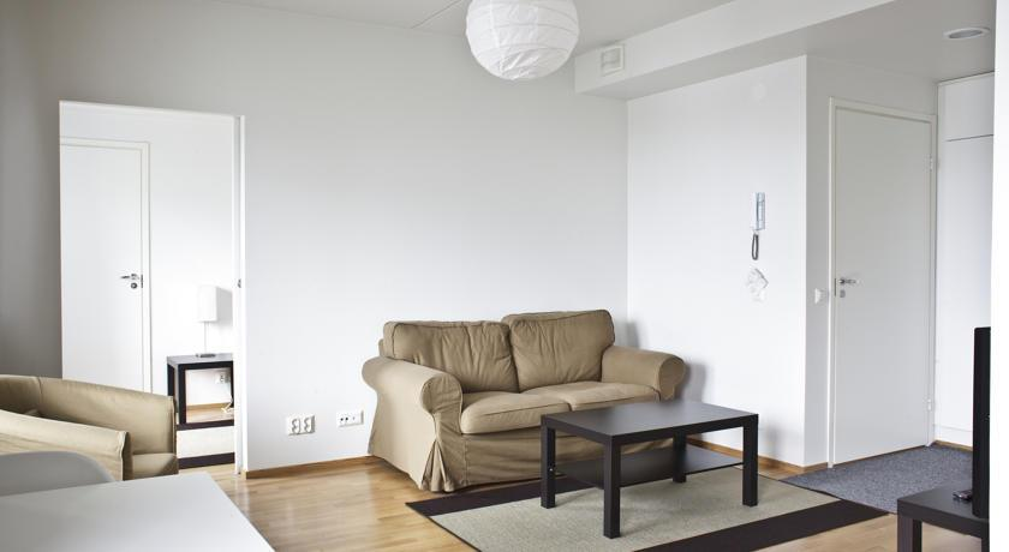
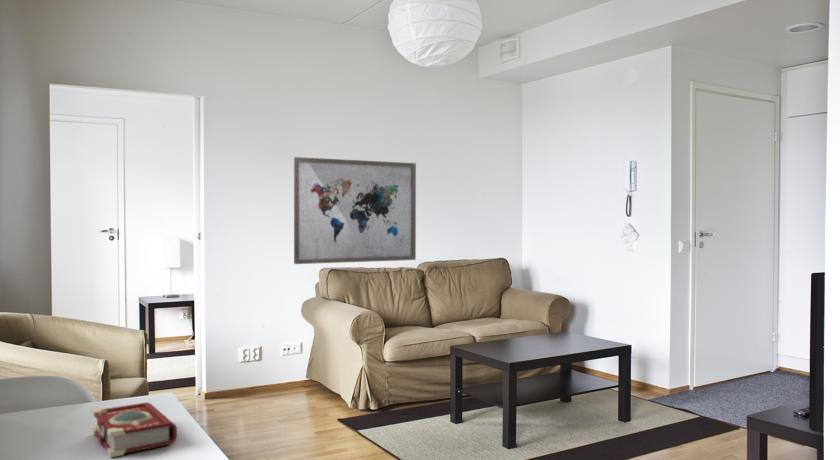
+ book (129, 423)
+ wall art (357, 211)
